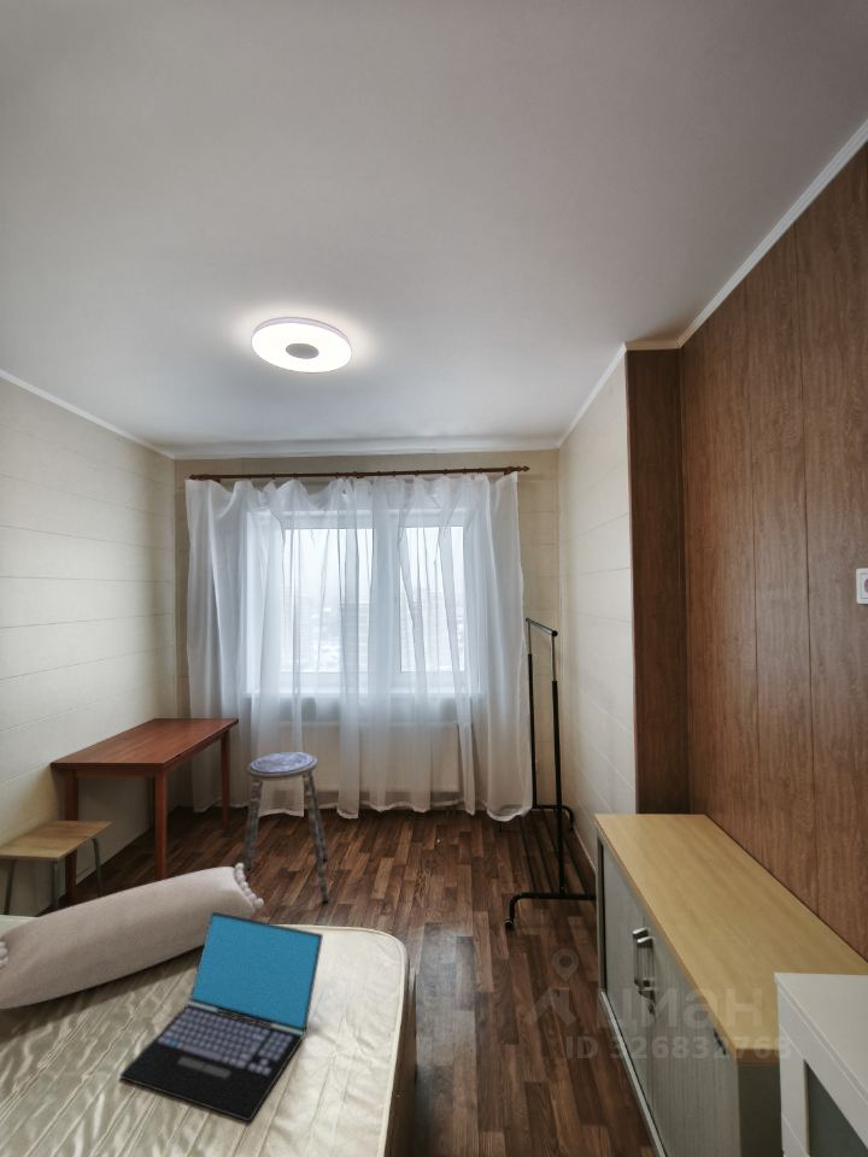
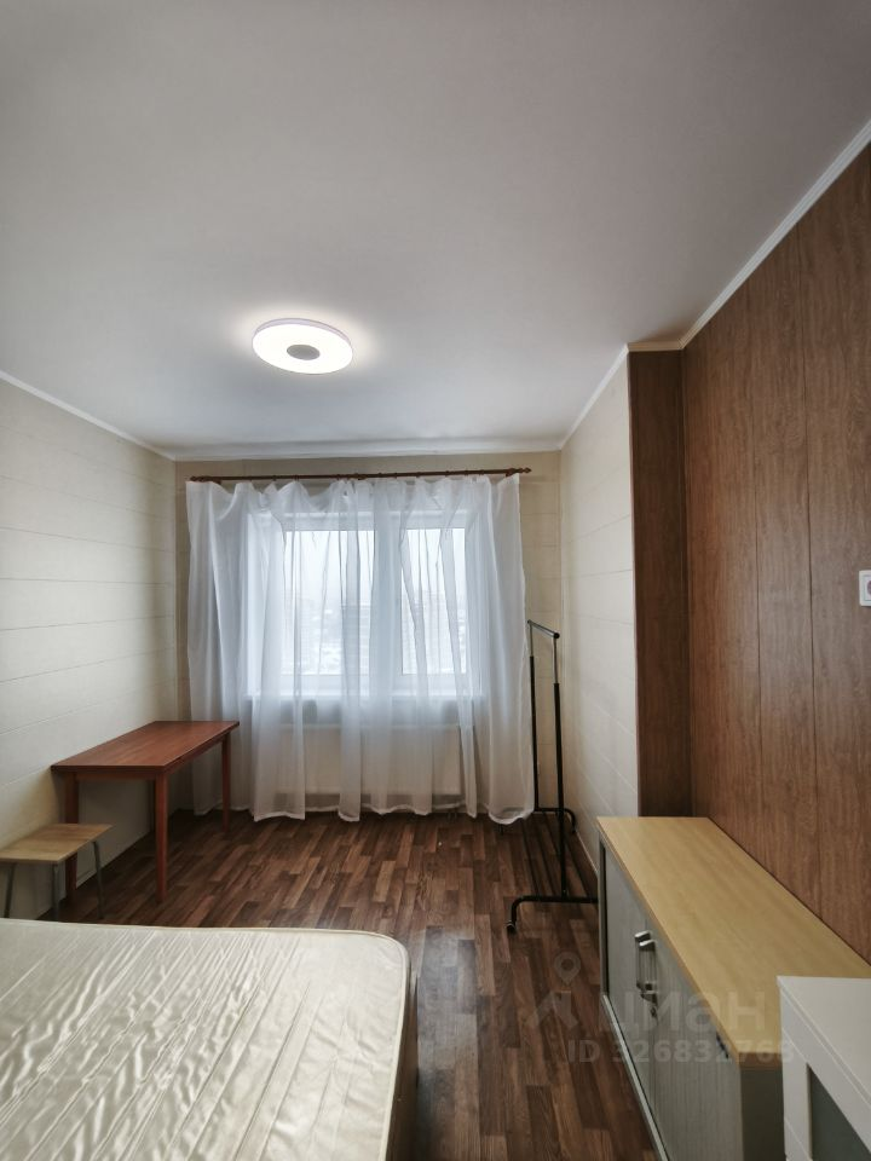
- laptop (229, 999)
- stool (309, 820)
- pillow (133, 923)
